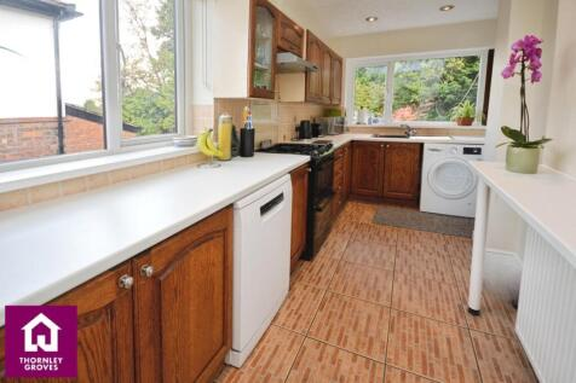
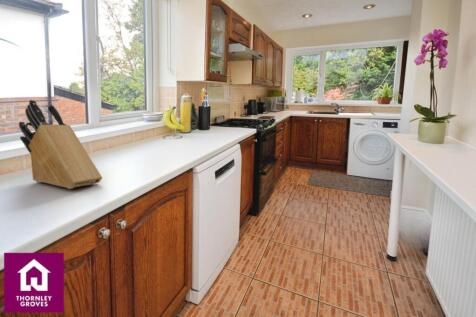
+ knife block (57, 141)
